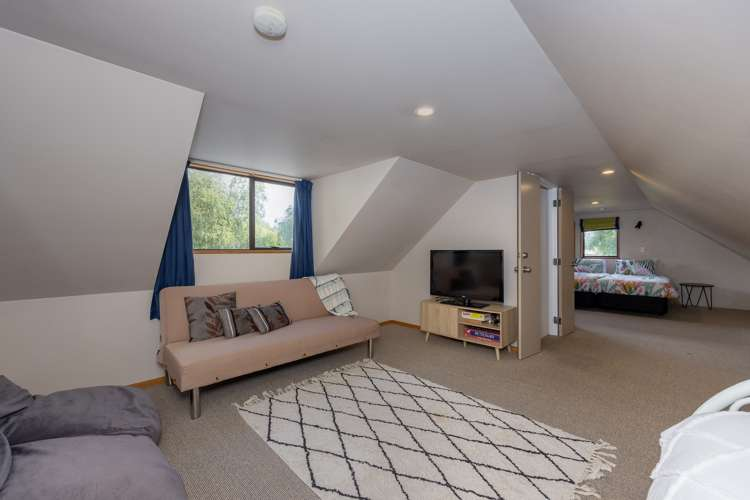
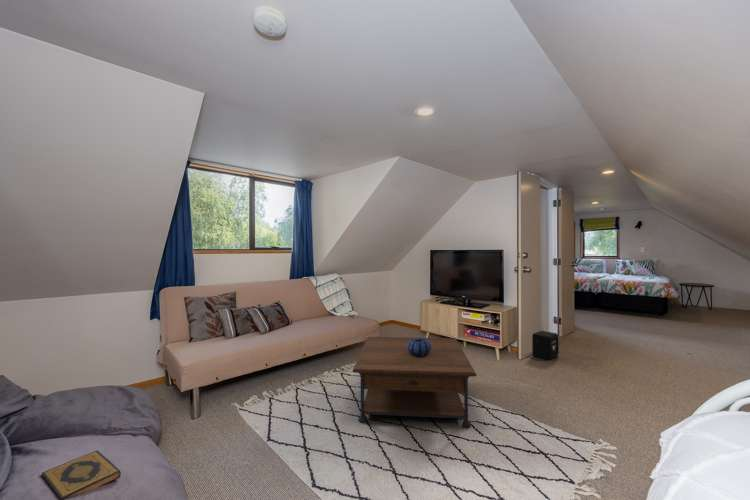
+ hardback book (81, 475)
+ decorative bowl (419, 346)
+ coffee table (412, 374)
+ air purifier (545, 344)
